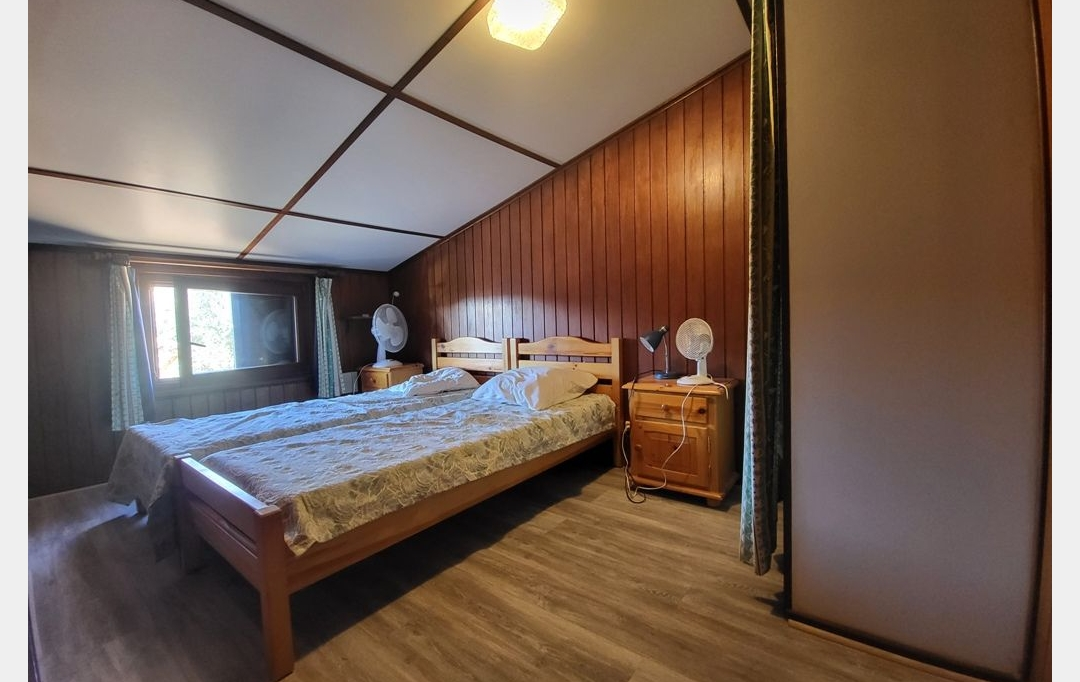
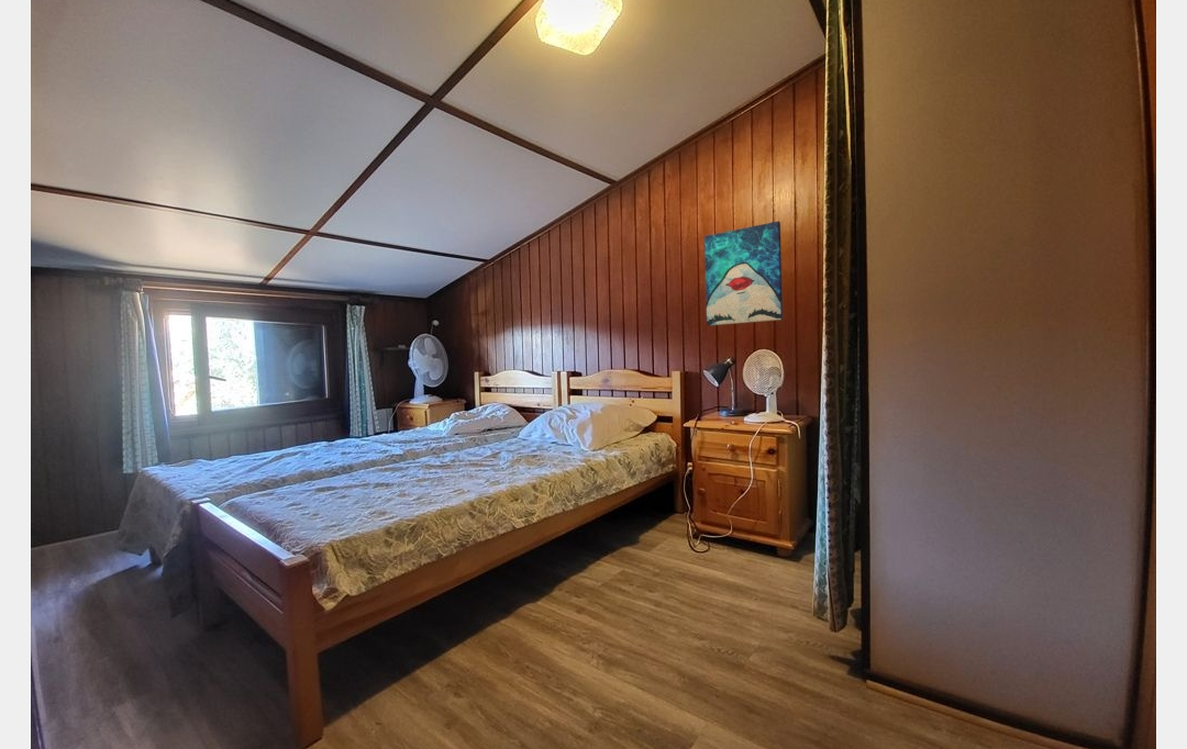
+ wall art (741, 276)
